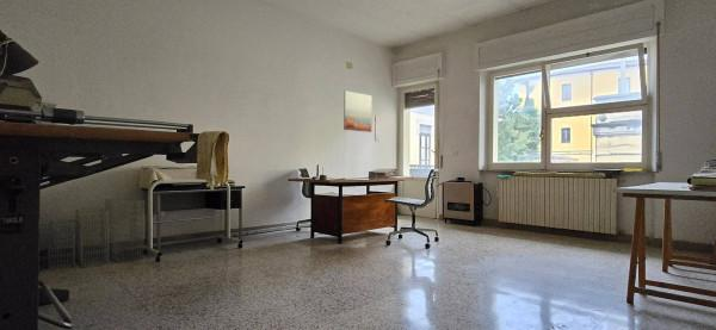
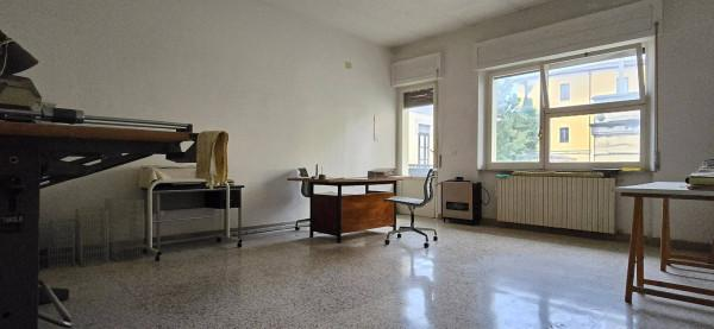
- wall art (358, 112)
